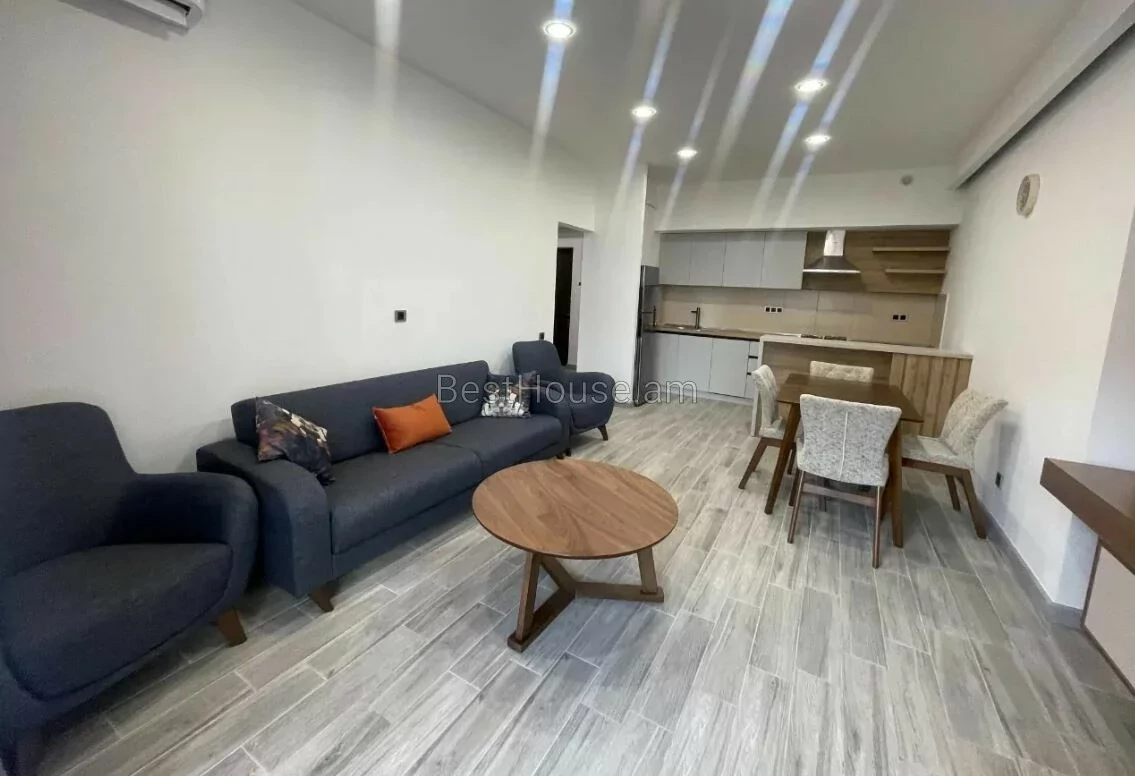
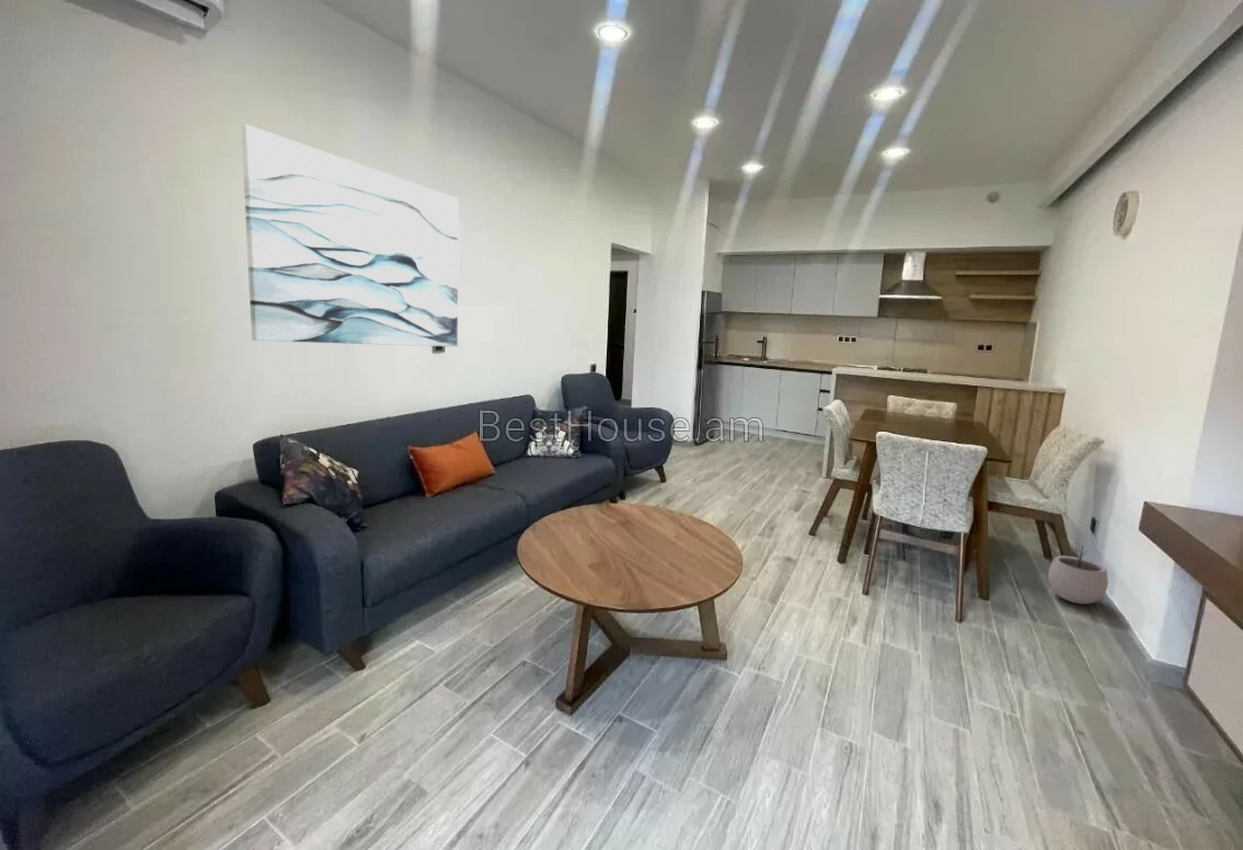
+ plant pot (1078, 573)
+ wall art (370, 257)
